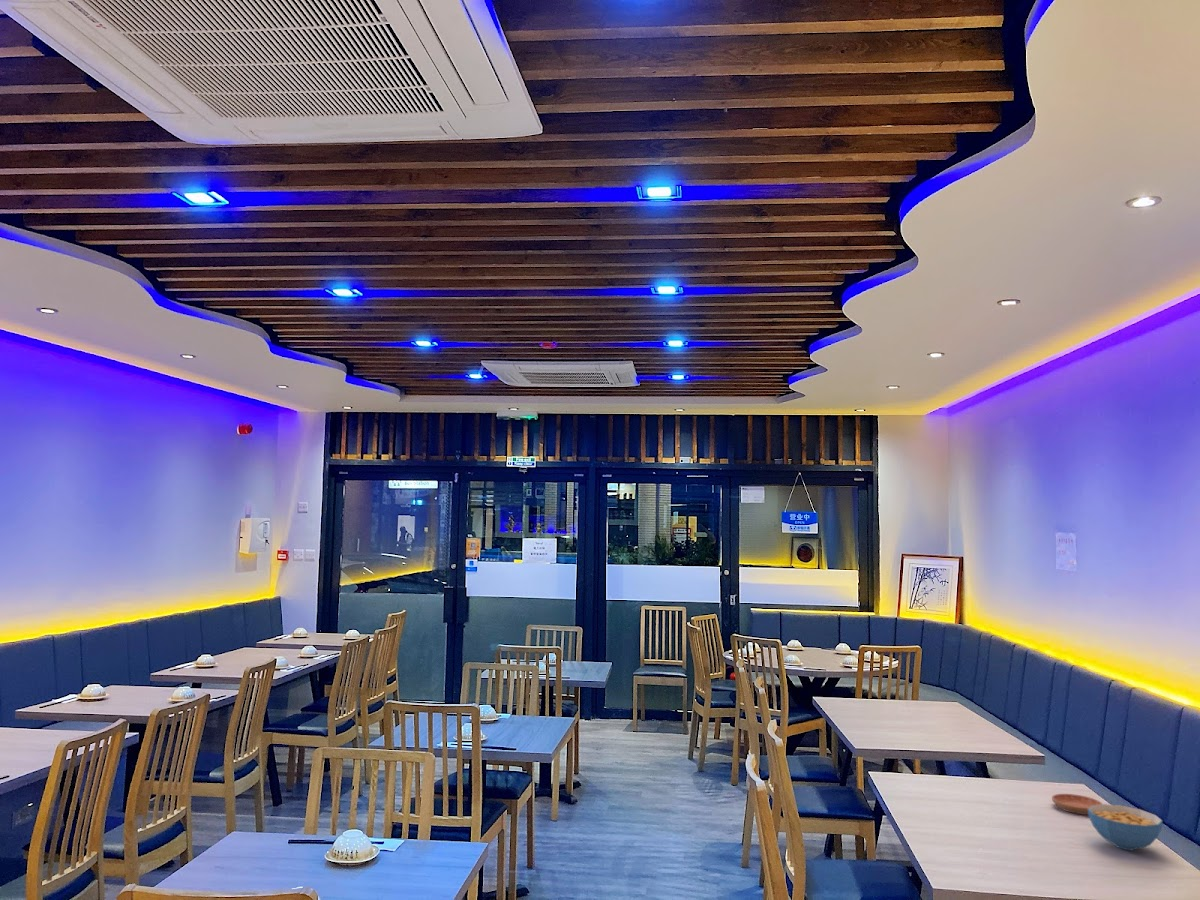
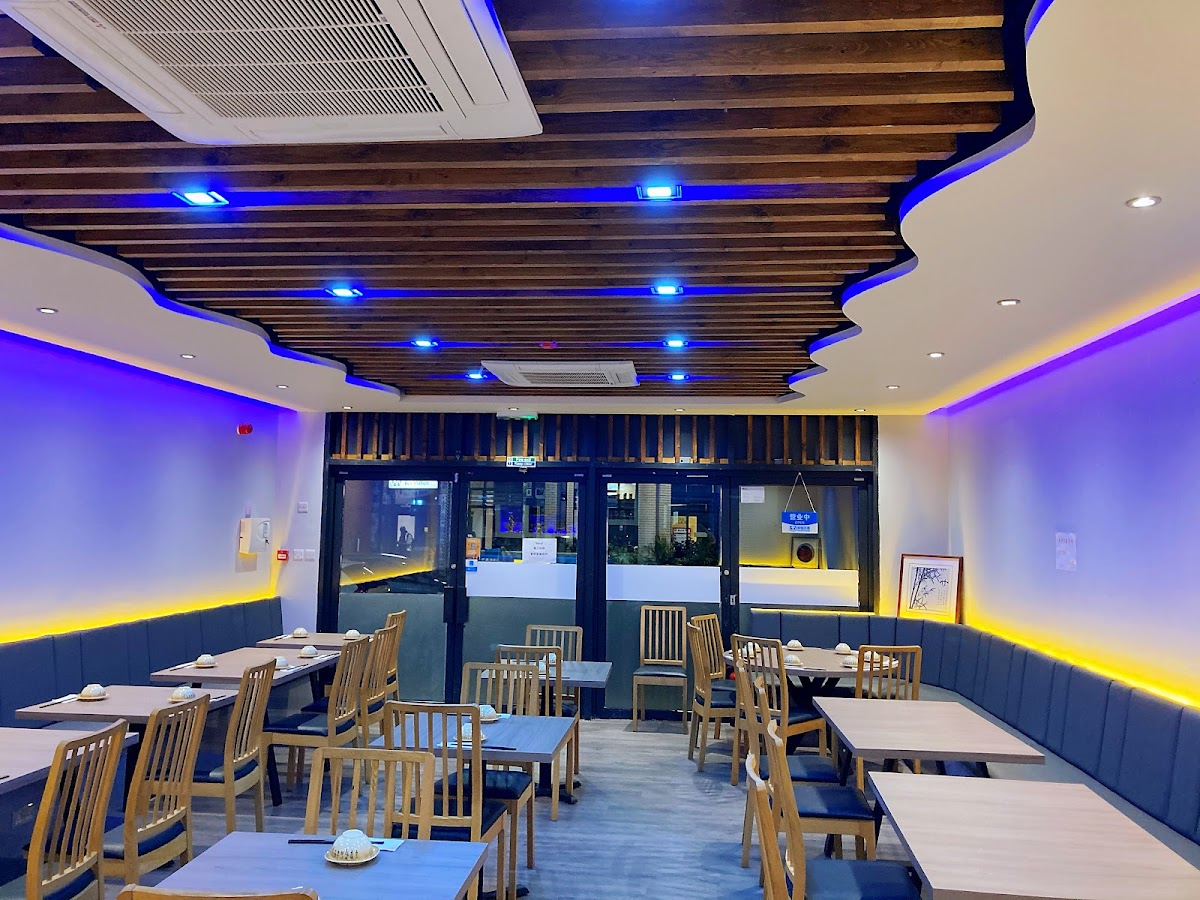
- cereal bowl (1124, 830)
- saucer (1077, 804)
